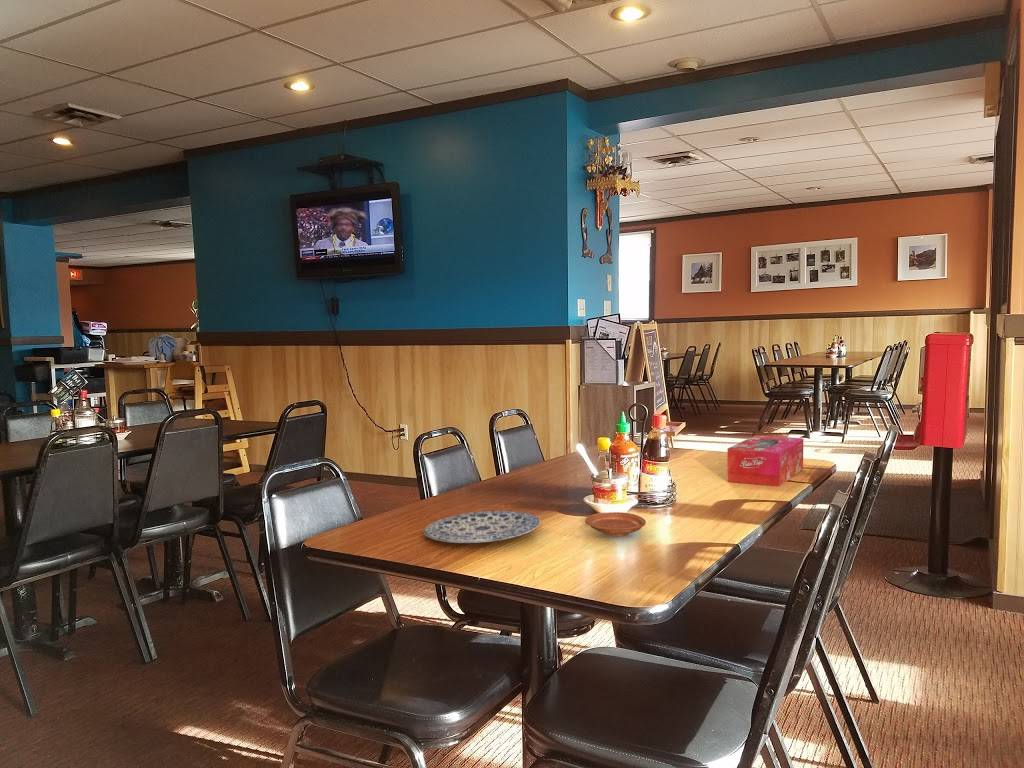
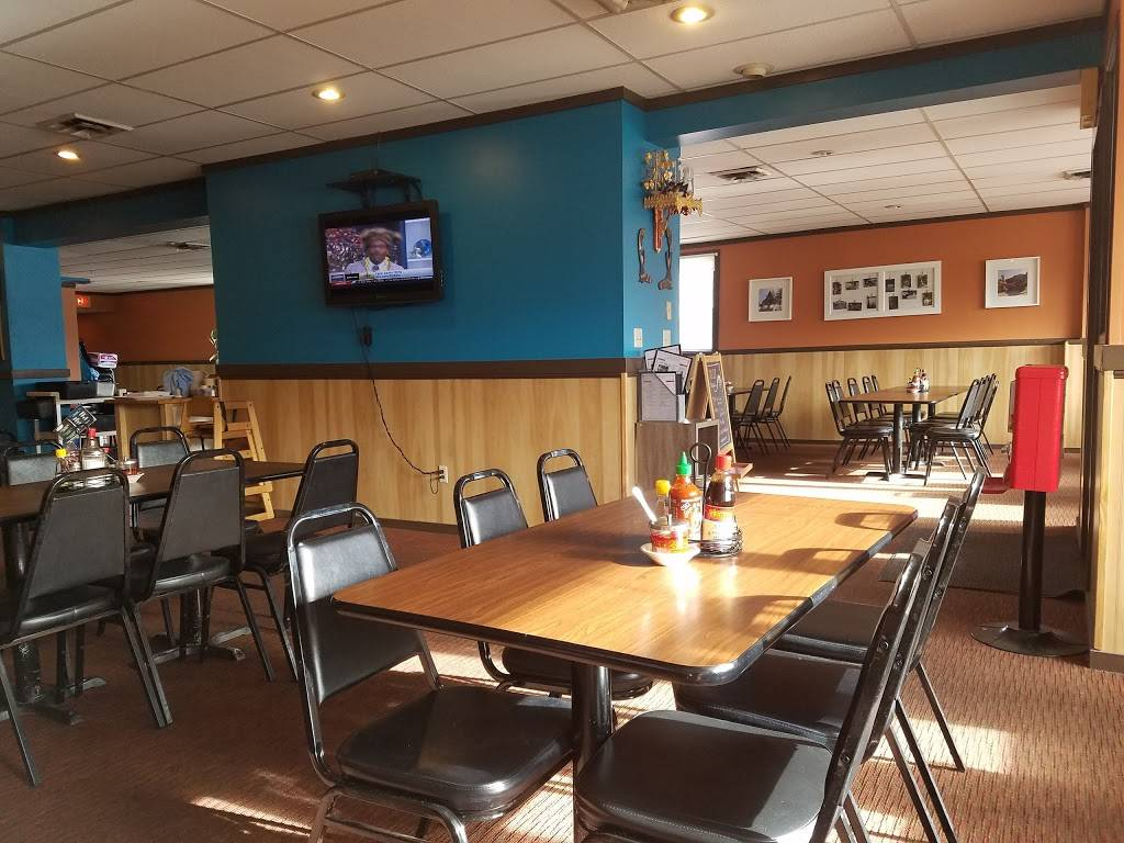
- plate (615, 526)
- plate (482, 527)
- tissue box (766, 459)
